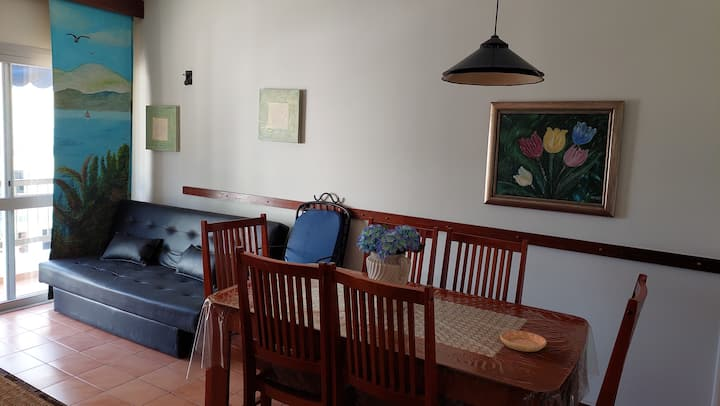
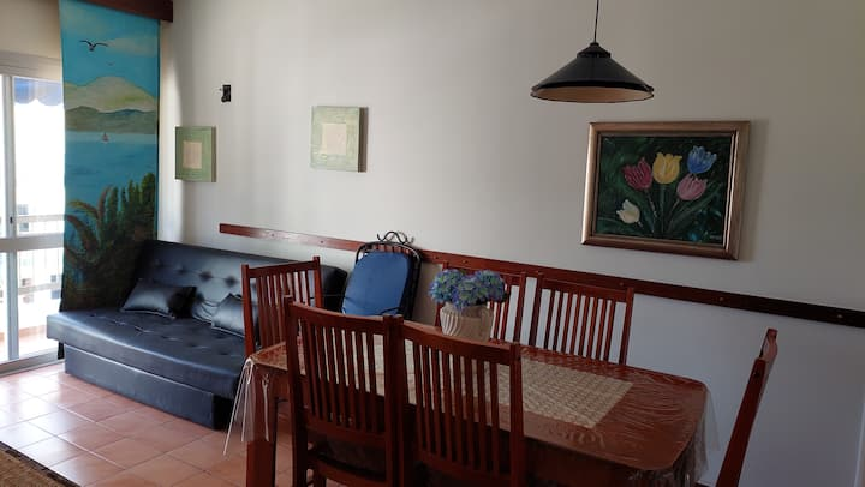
- saucer (522, 341)
